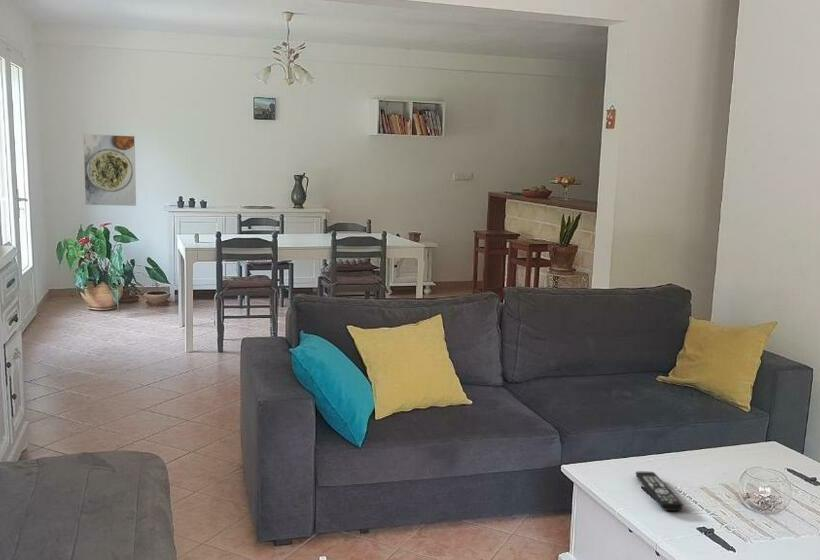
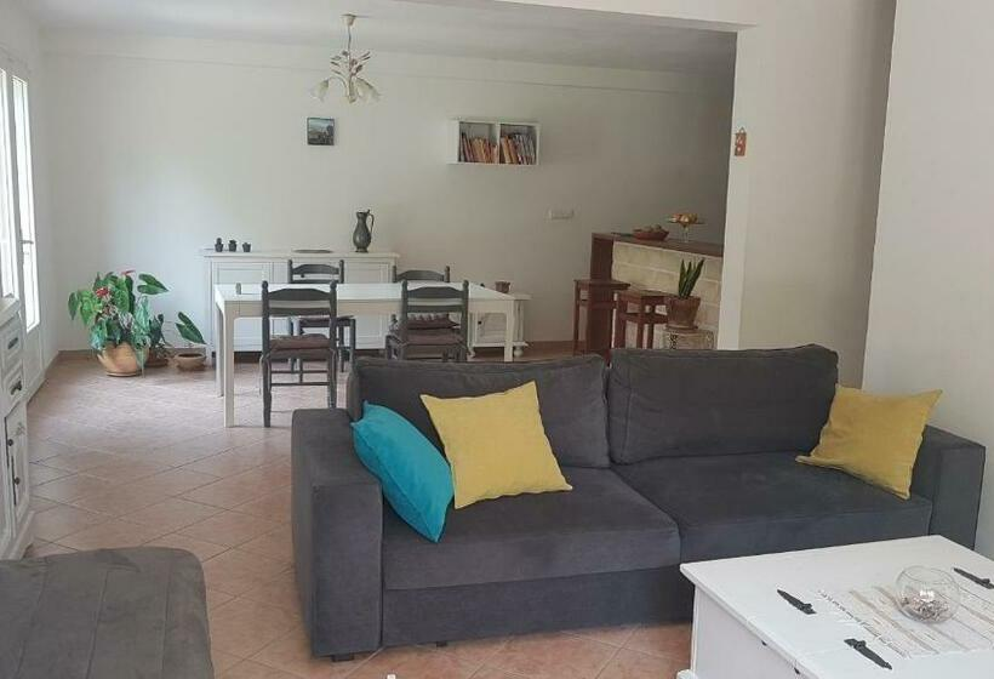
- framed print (110, 170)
- remote control (657, 490)
